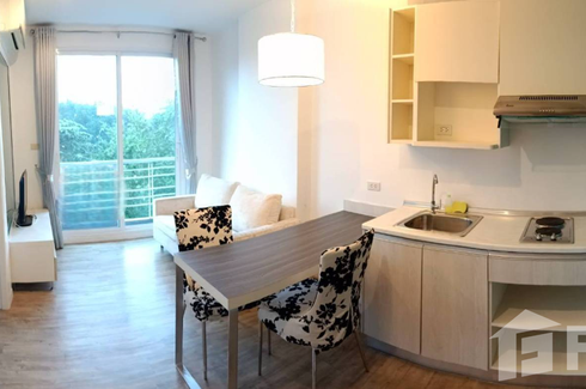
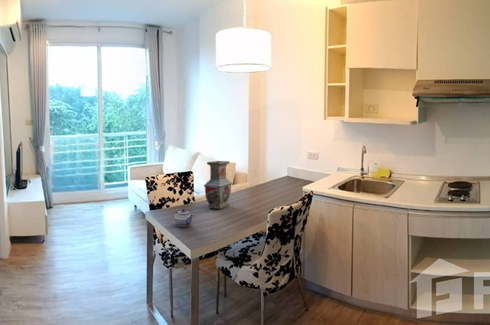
+ teapot (183, 217)
+ vase (218, 184)
